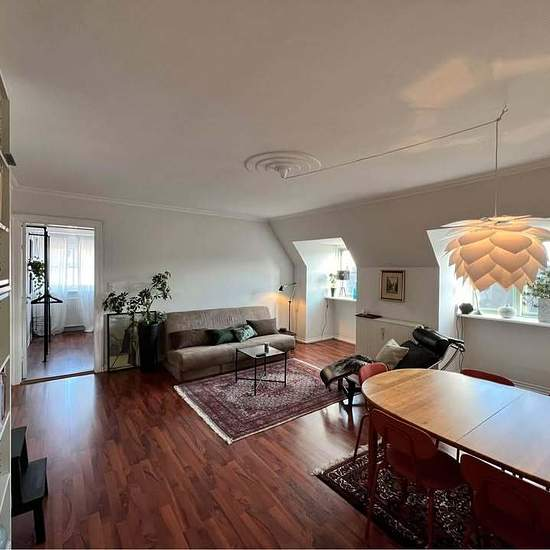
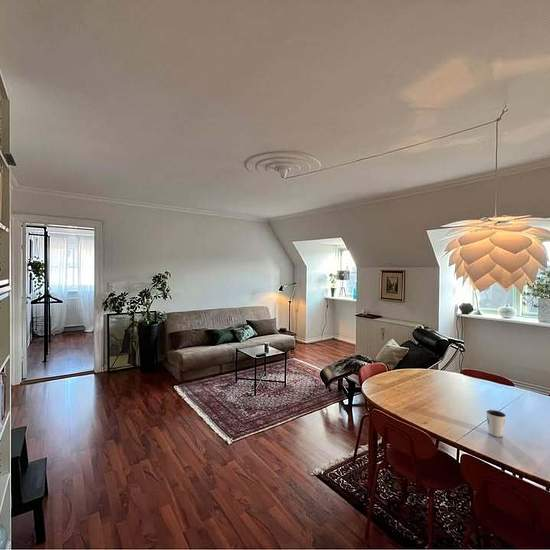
+ dixie cup (495, 423)
